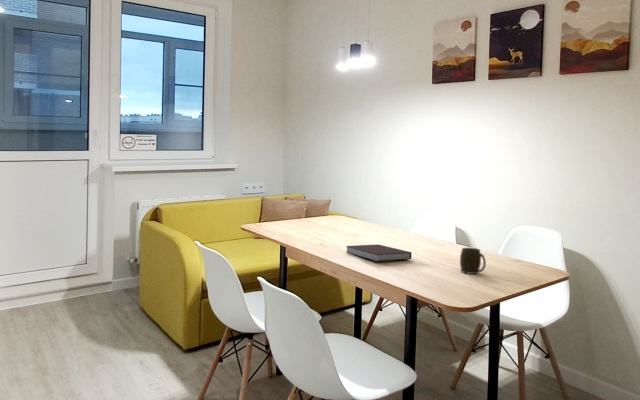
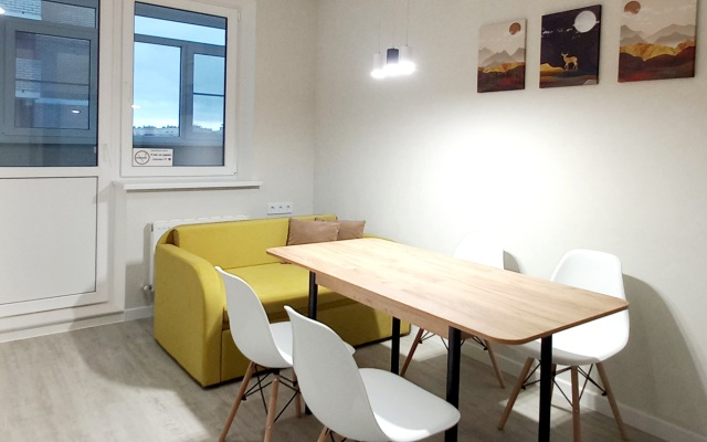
- mug (474, 261)
- notebook (377, 252)
